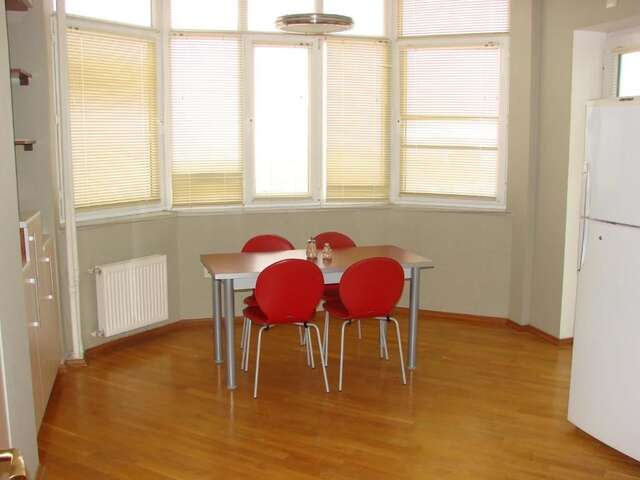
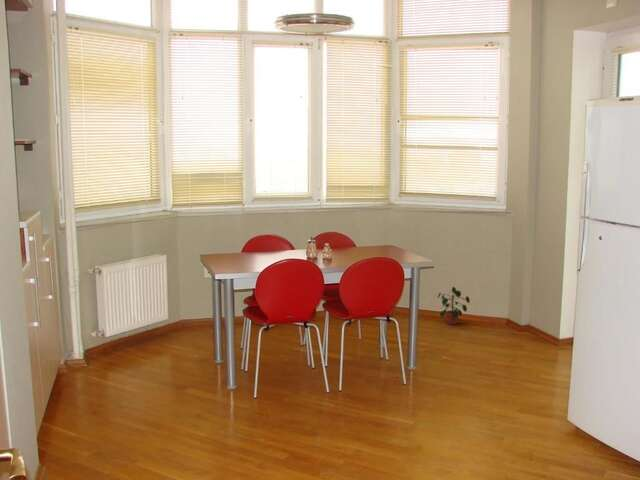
+ potted plant (453, 304)
